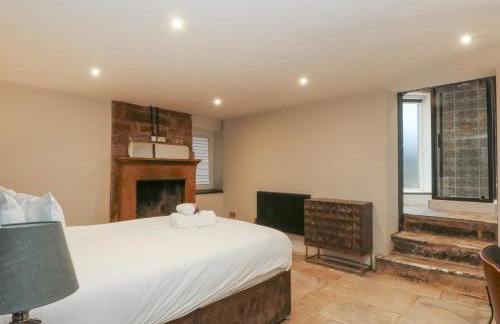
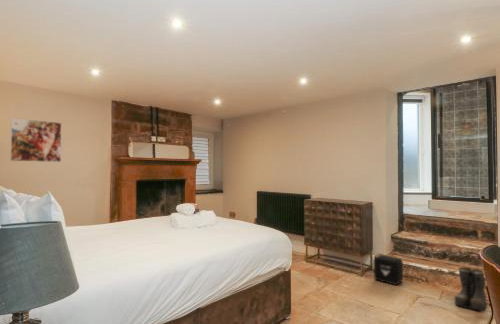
+ boots (470, 287)
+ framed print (37, 141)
+ air purifier (387, 269)
